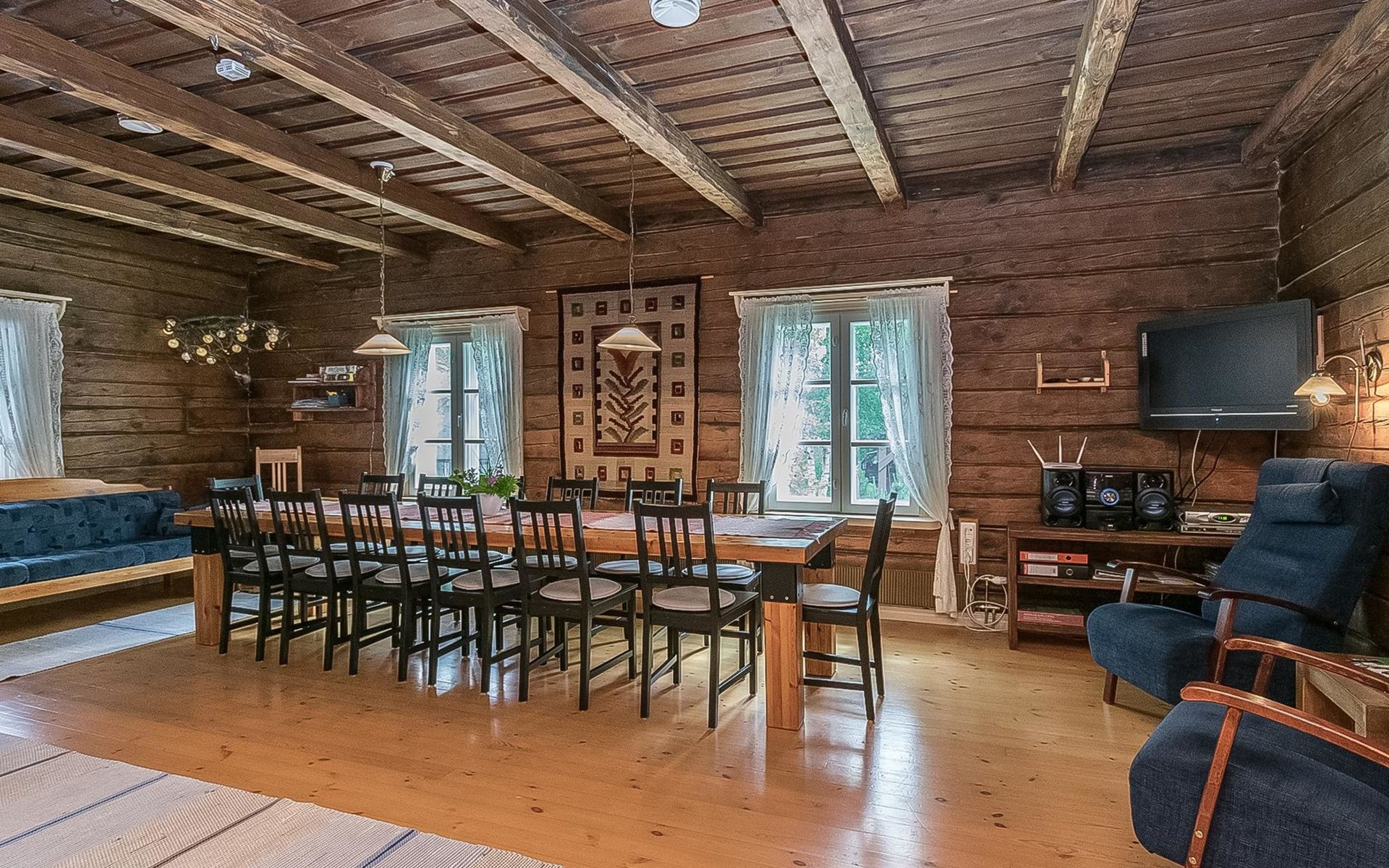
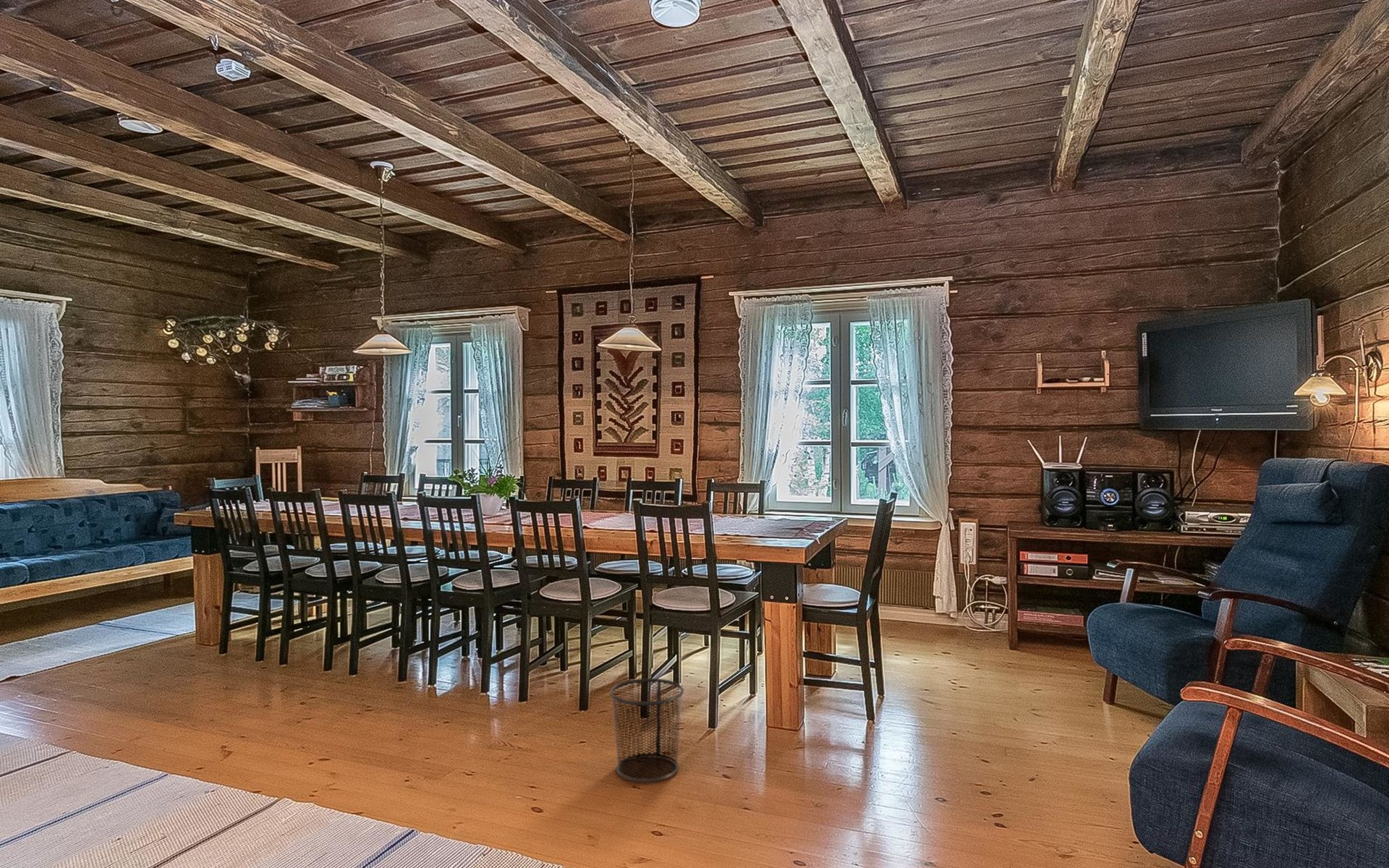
+ waste bin (647, 728)
